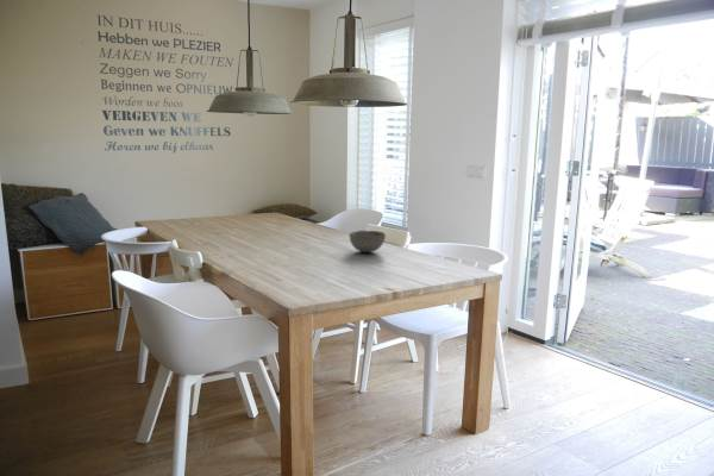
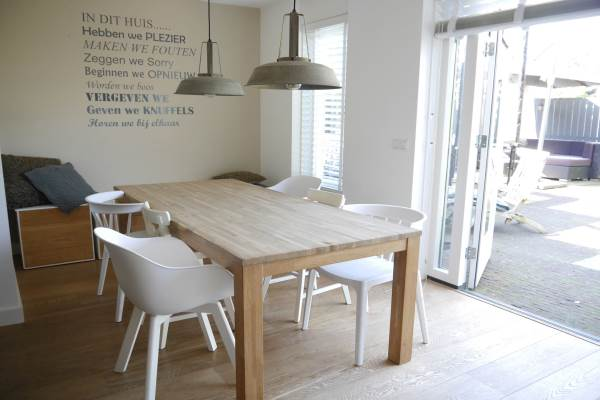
- bowl (367, 242)
